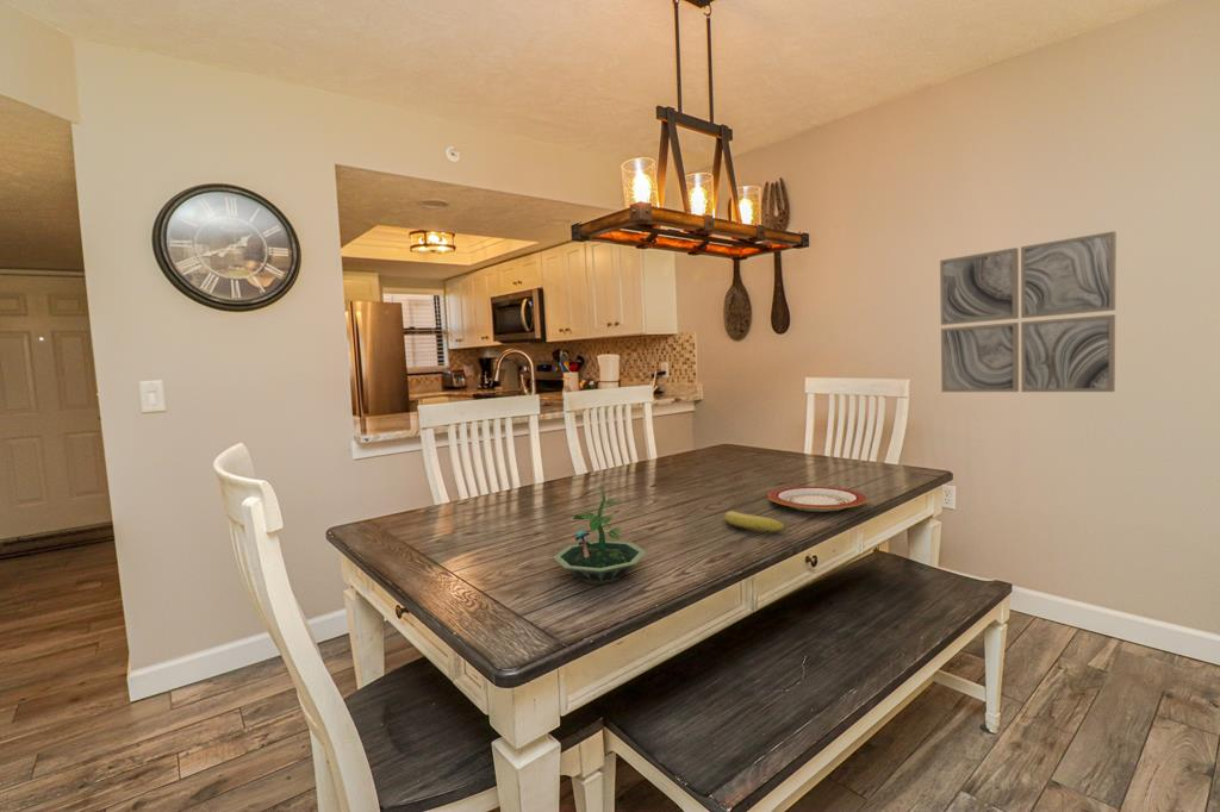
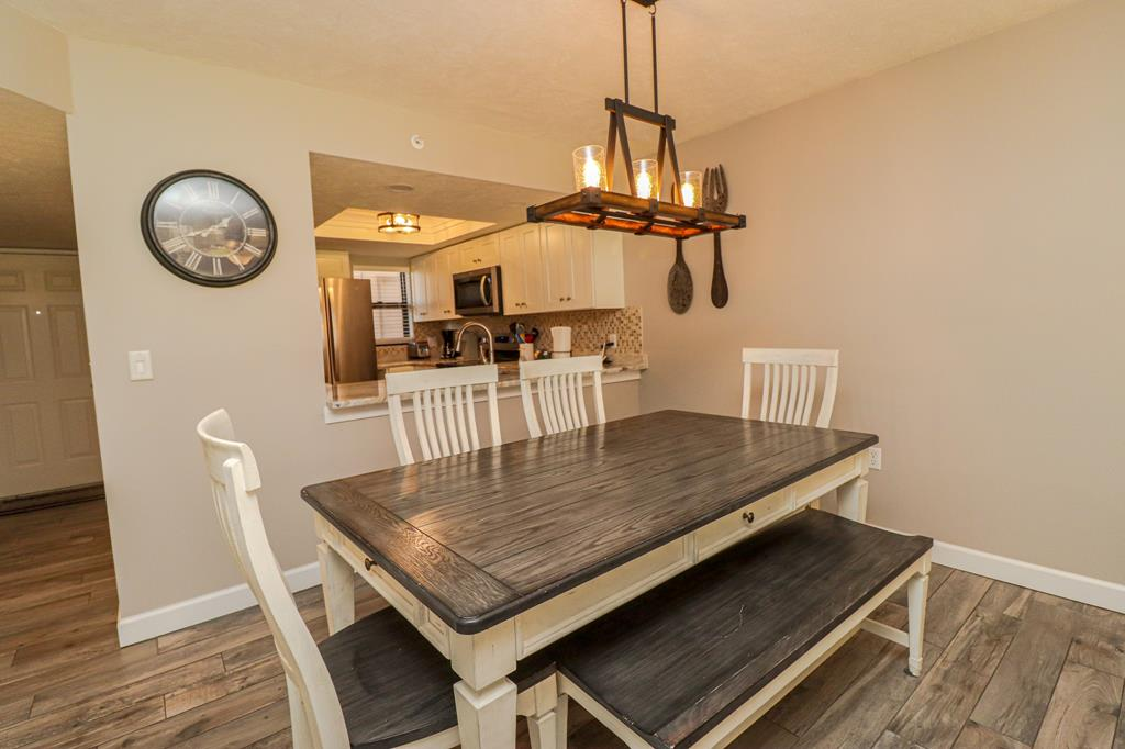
- fruit (748, 518)
- terrarium (599, 506)
- wall art (1017, 318)
- plate (816, 499)
